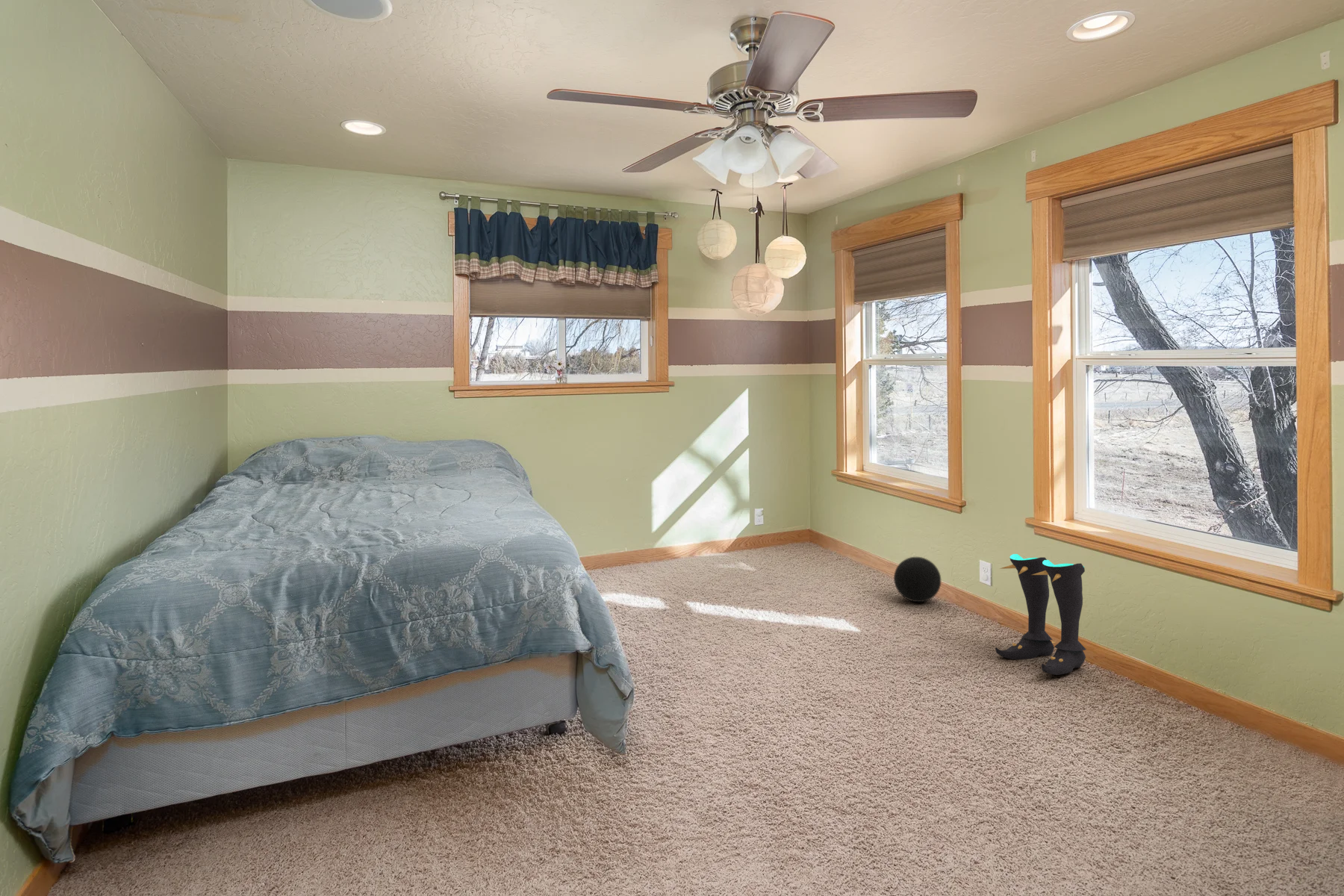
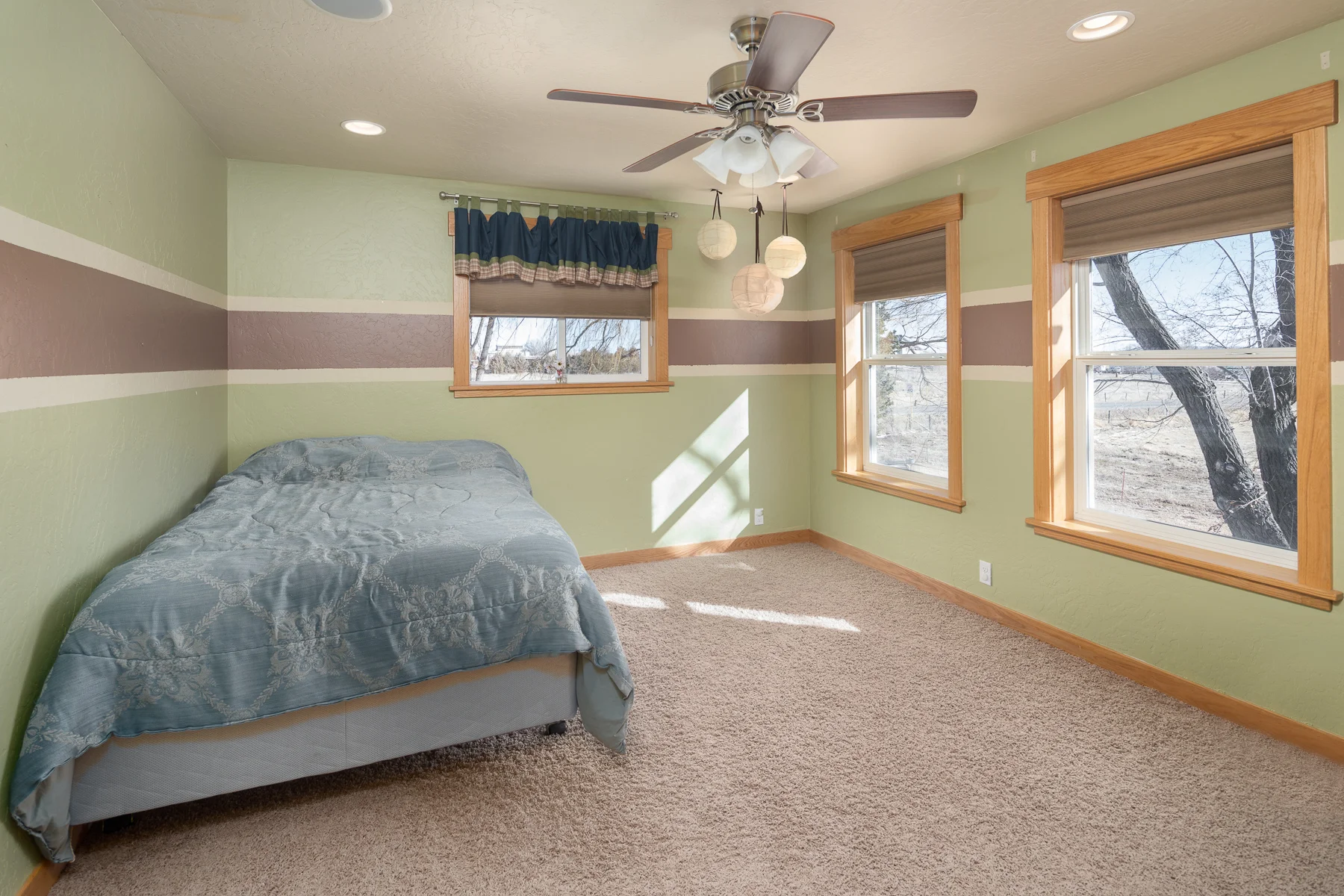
- ball (917, 579)
- boots (1042, 610)
